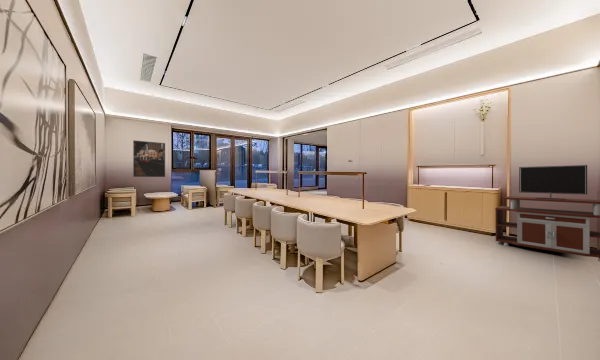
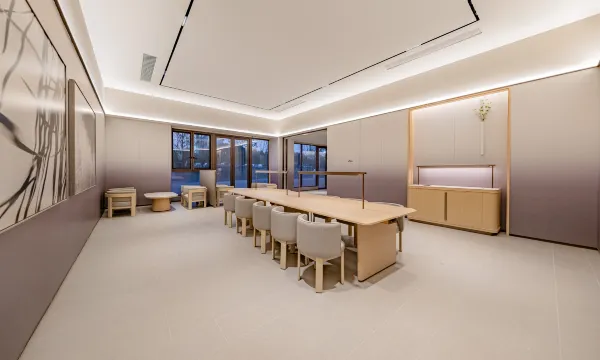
- tv stand (550, 209)
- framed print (149, 159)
